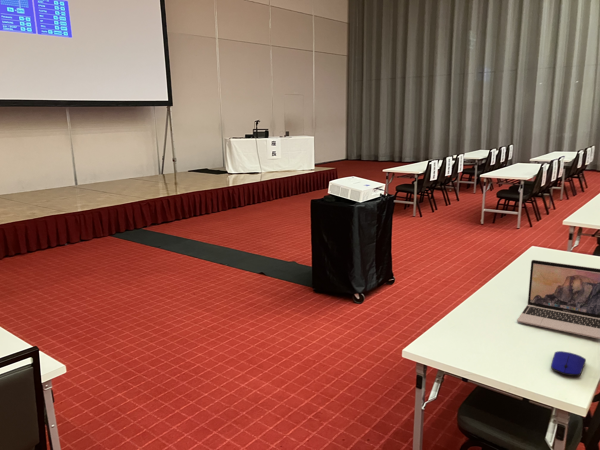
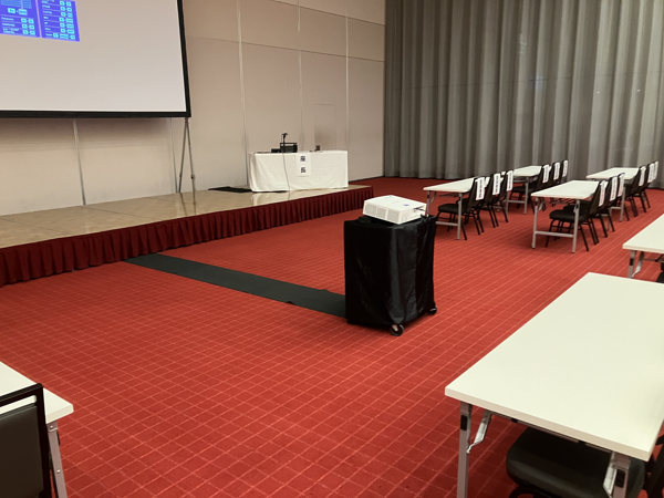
- laptop (565, 297)
- computer mouse (568, 362)
